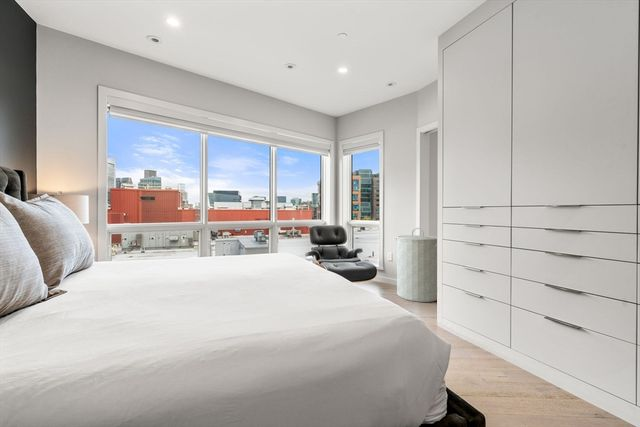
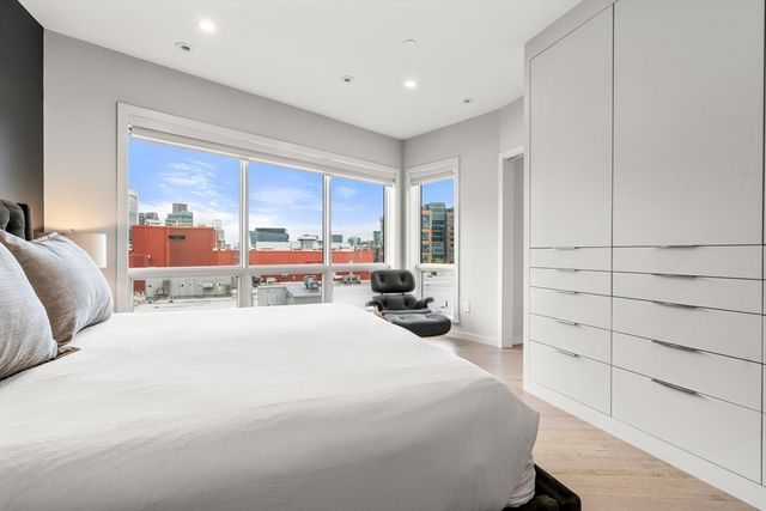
- laundry hamper (417, 261)
